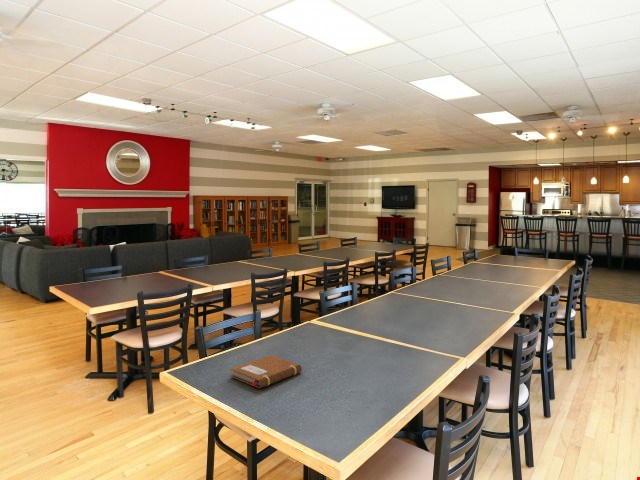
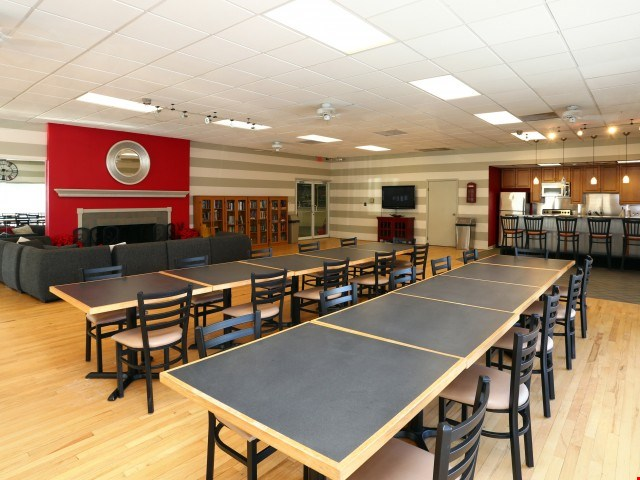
- notebook (265, 371)
